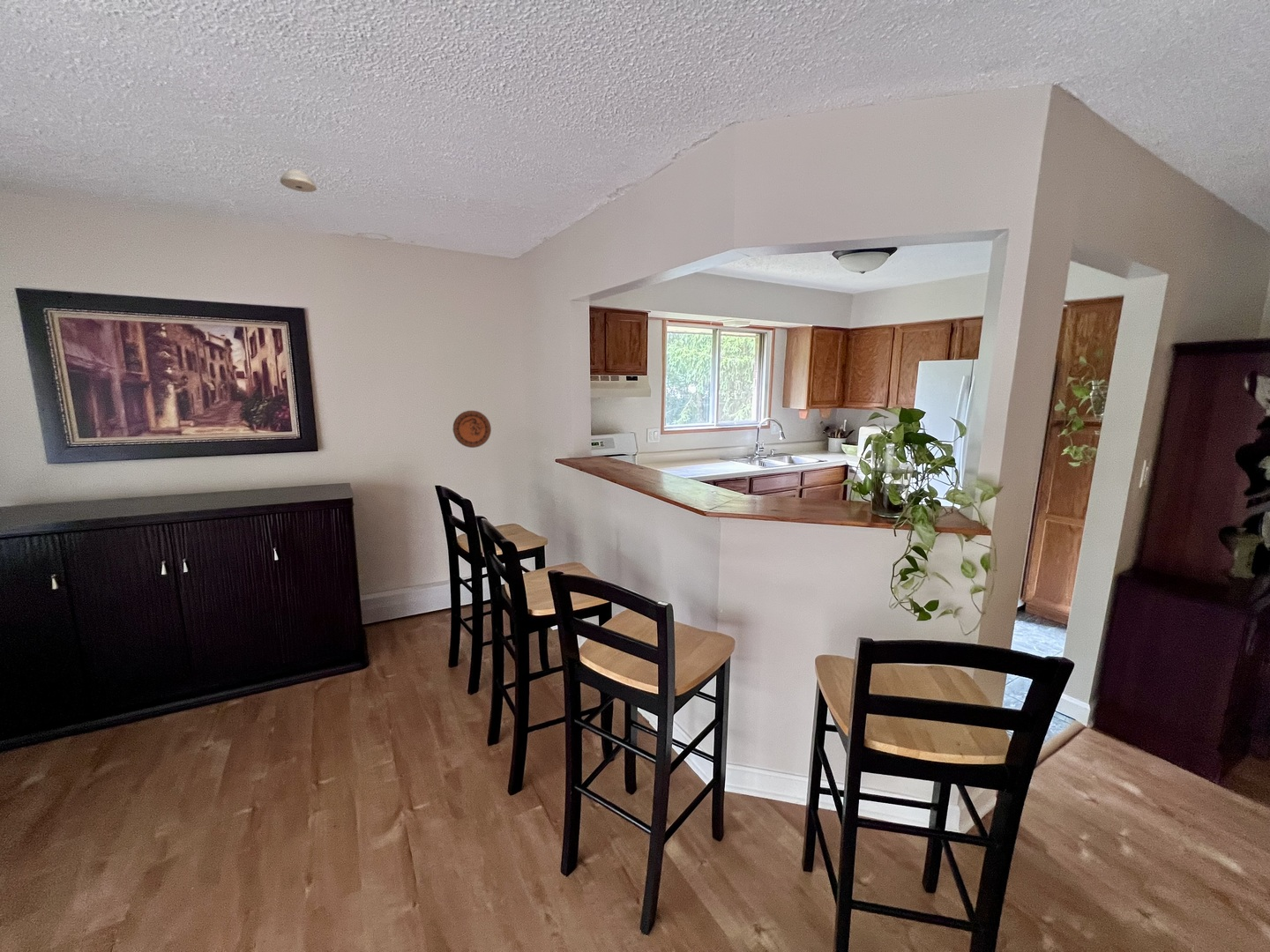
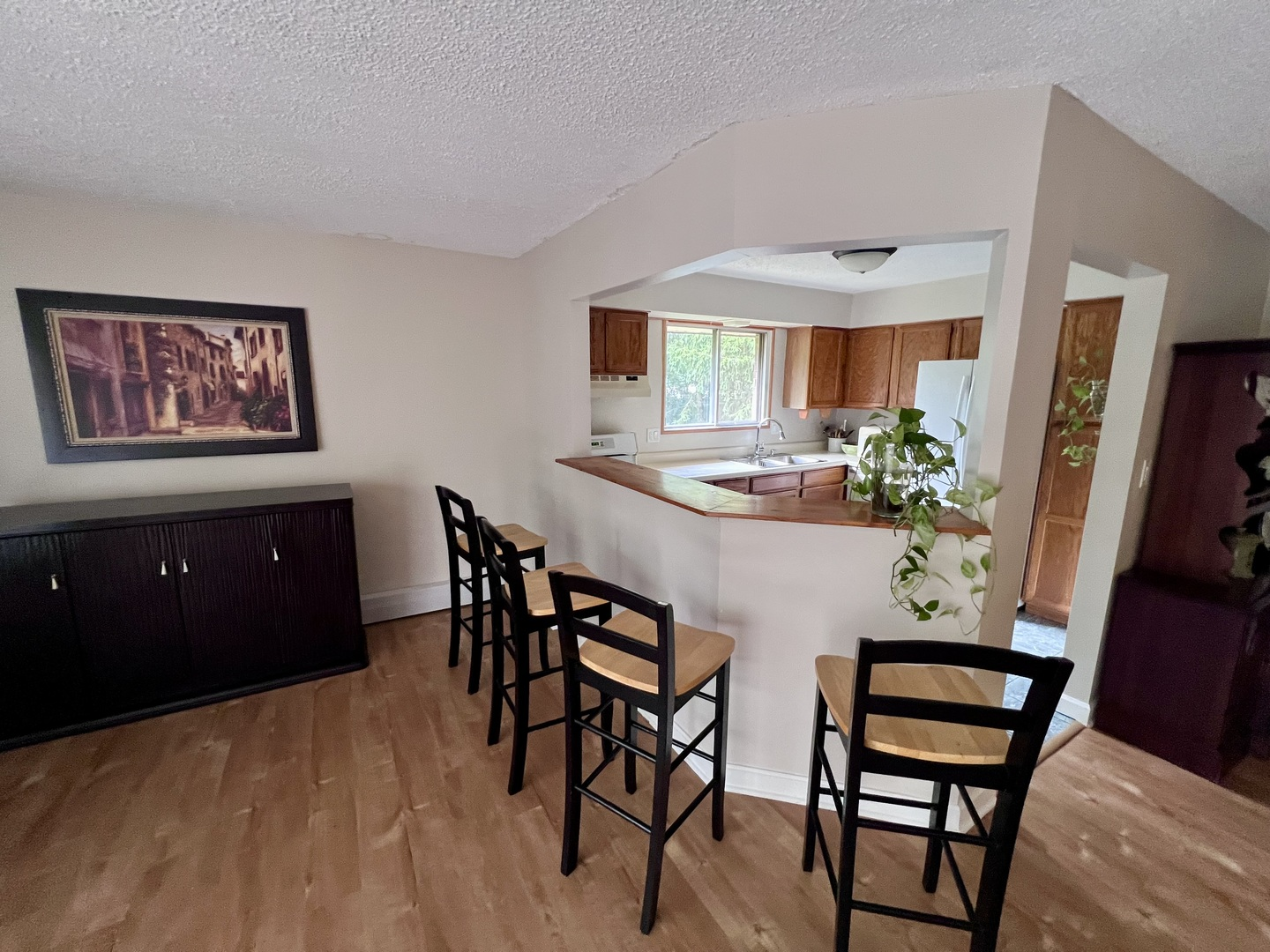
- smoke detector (298, 179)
- decorative plate (472, 428)
